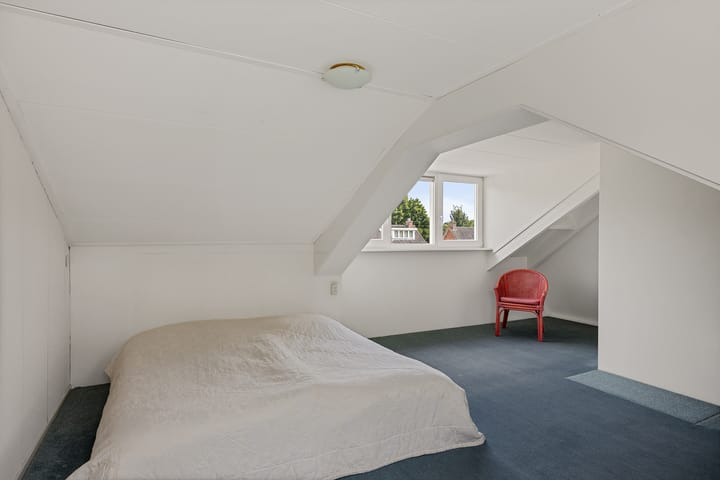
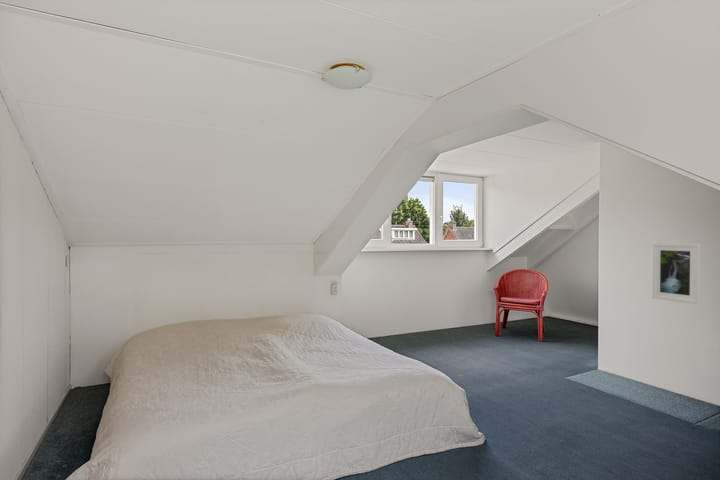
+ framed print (675, 272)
